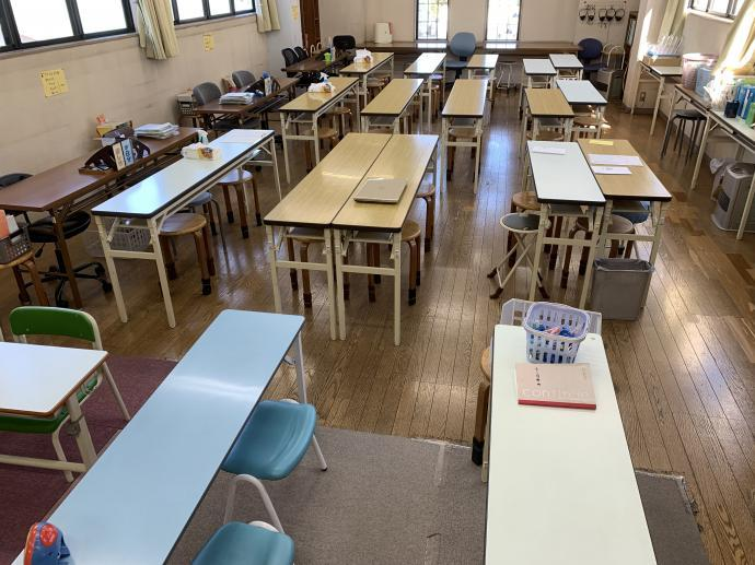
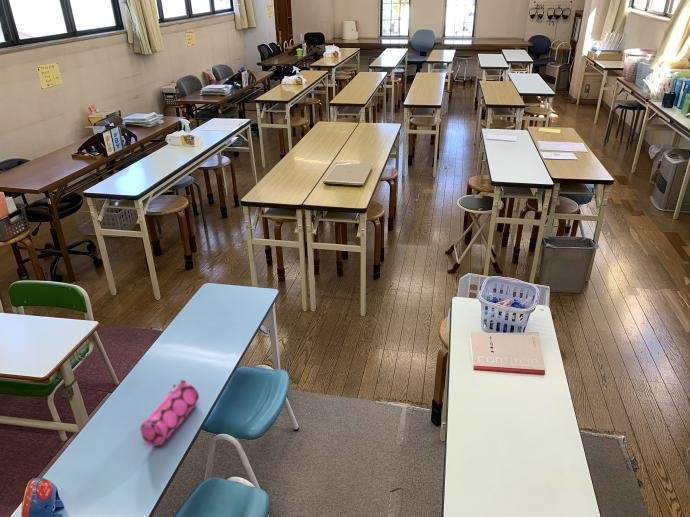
+ pencil case (169, 411)
